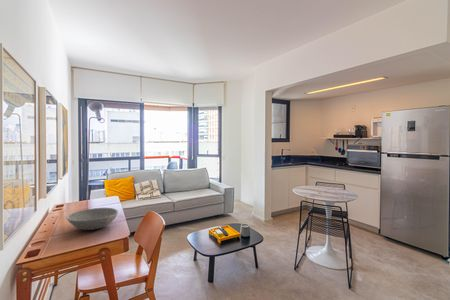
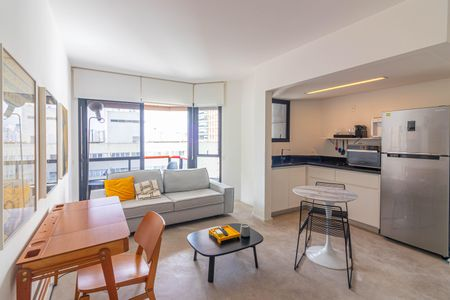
- bowl (93, 220)
